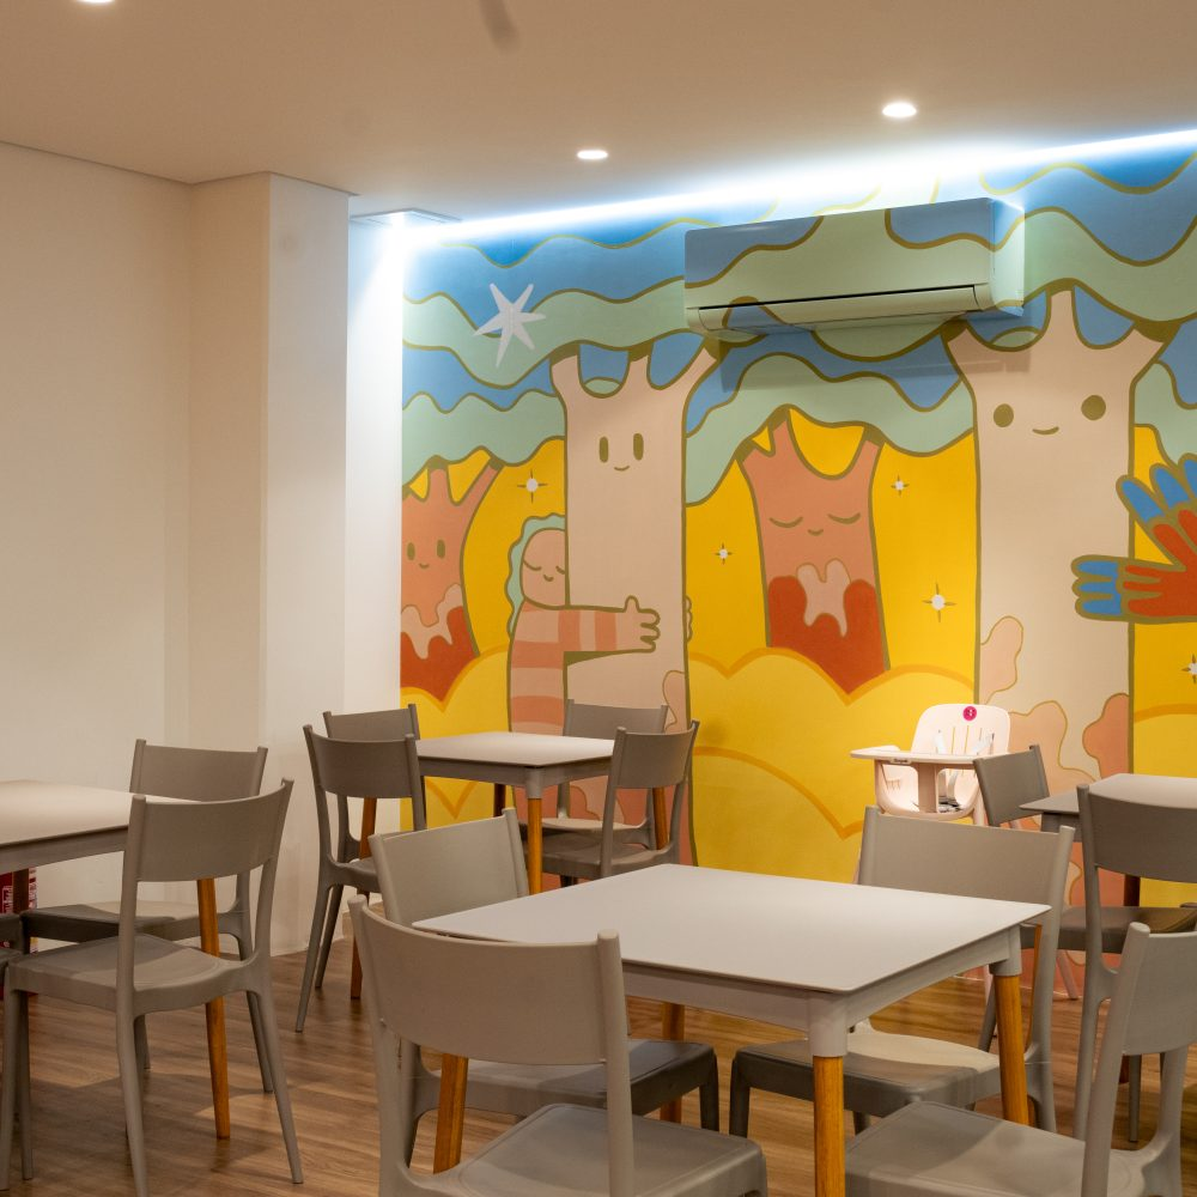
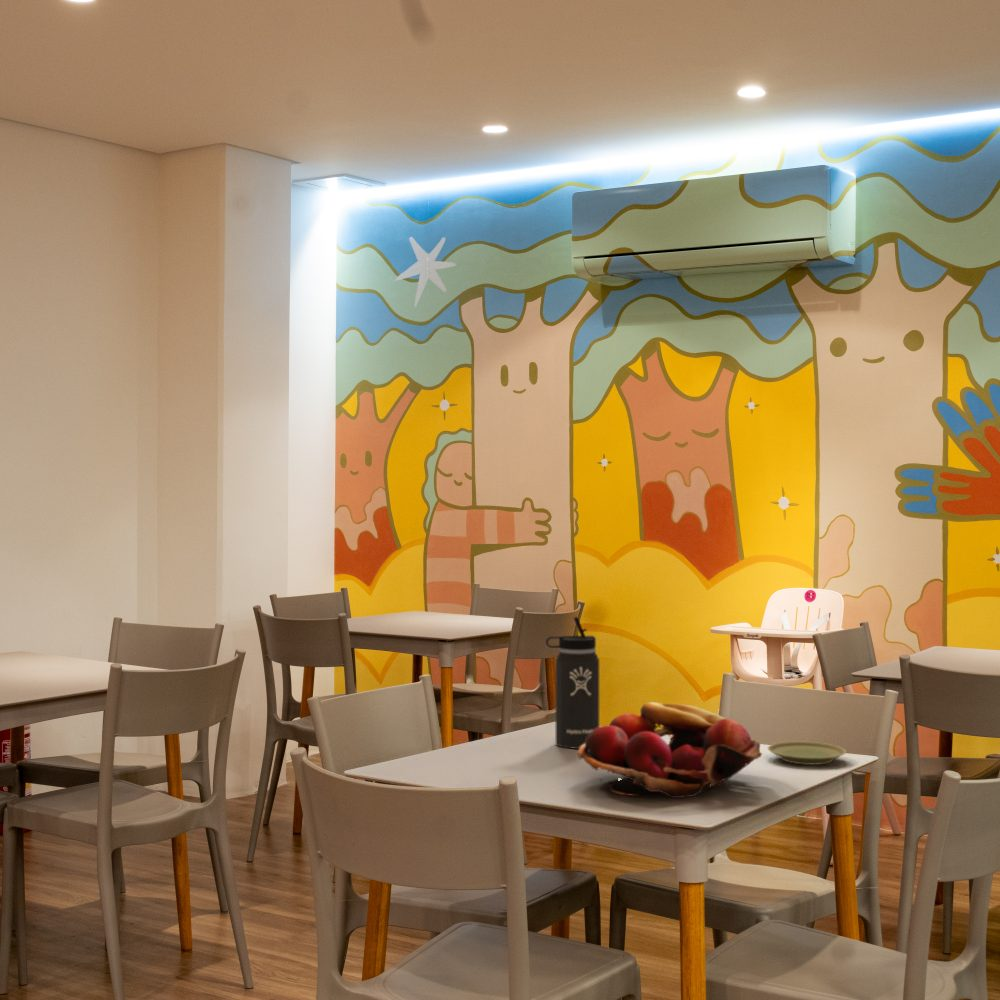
+ fruit basket (668, 745)
+ plate (806, 754)
+ thermos bottle (572, 680)
